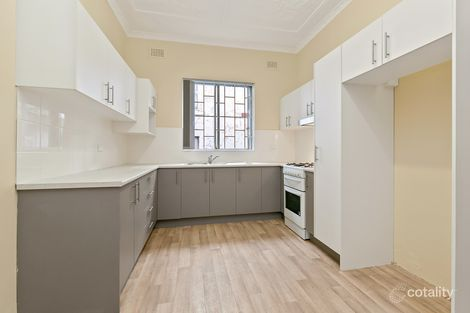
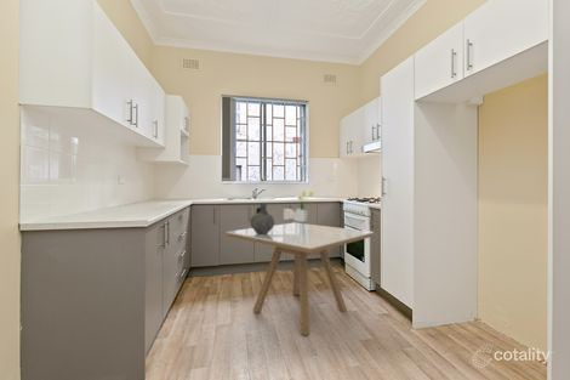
+ ceramic jug (262, 217)
+ dining table (300, 271)
+ bouquet (298, 209)
